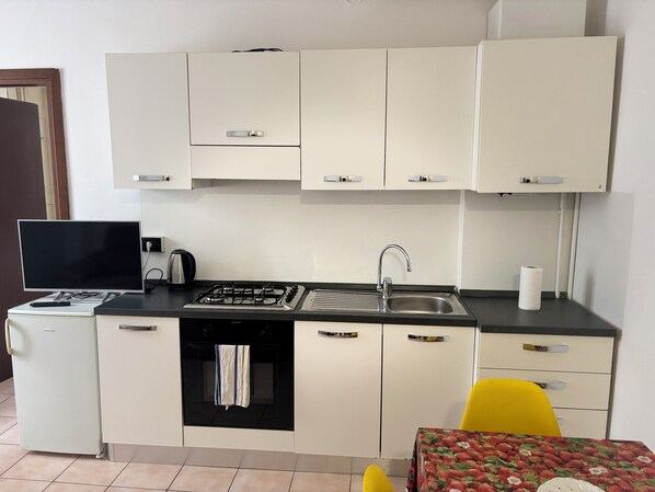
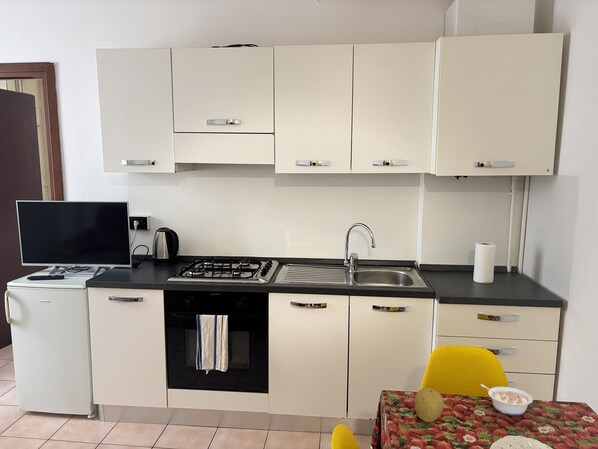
+ legume (508, 400)
+ fruit (429, 404)
